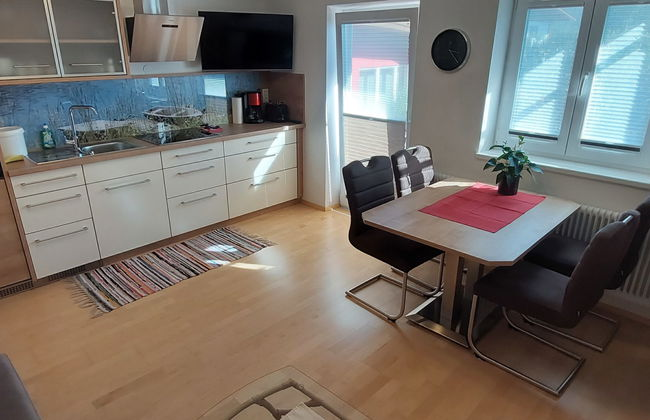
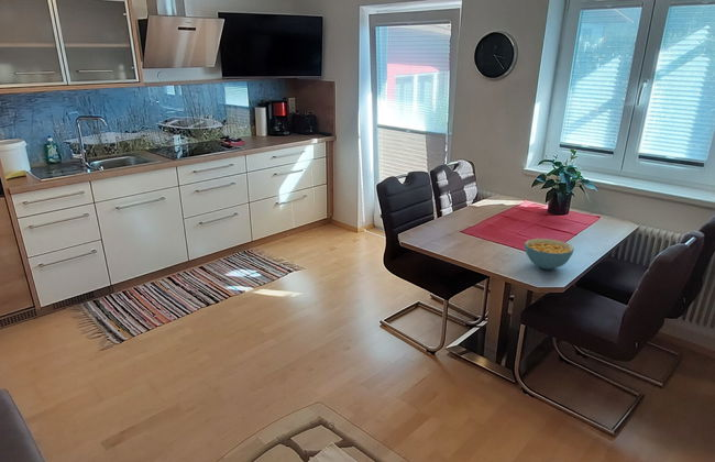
+ cereal bowl (547, 255)
